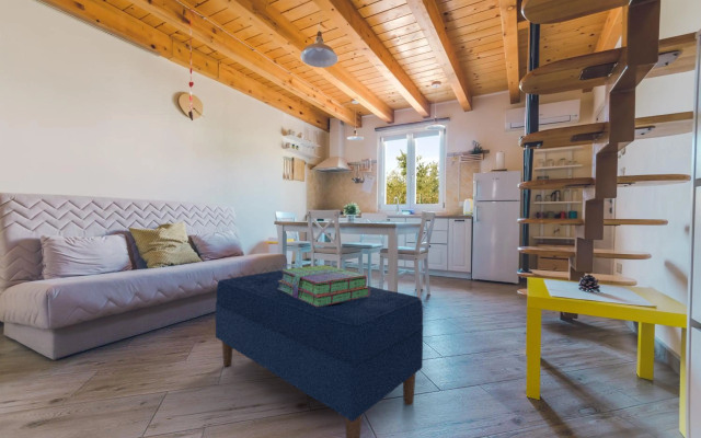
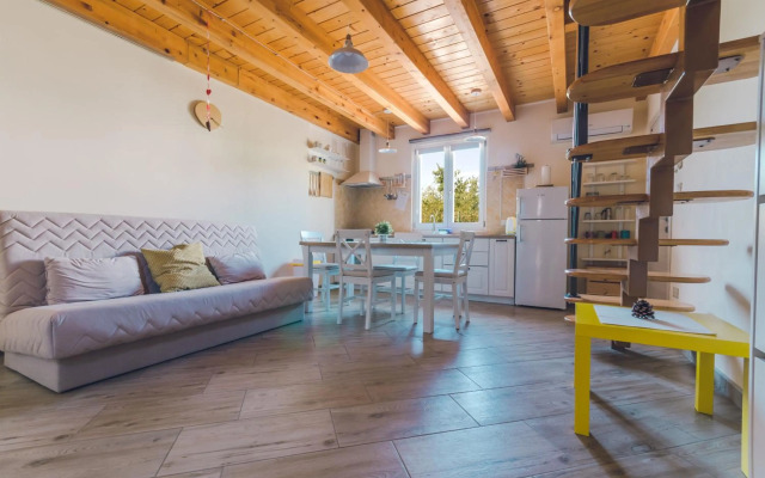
- bench (308, 334)
- stack of books (322, 281)
